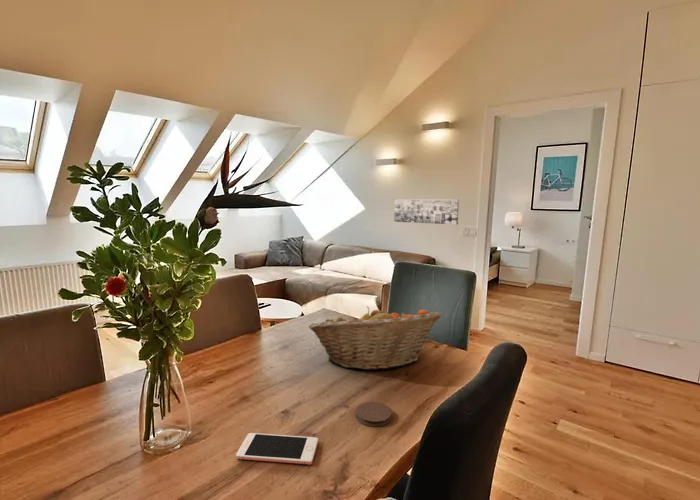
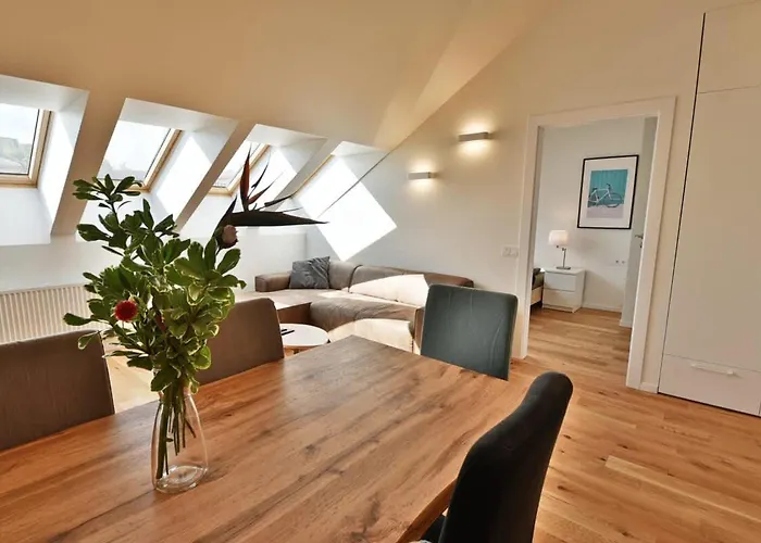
- coaster (373, 413)
- fruit basket (375, 330)
- cell phone (278, 447)
- wall art (424, 211)
